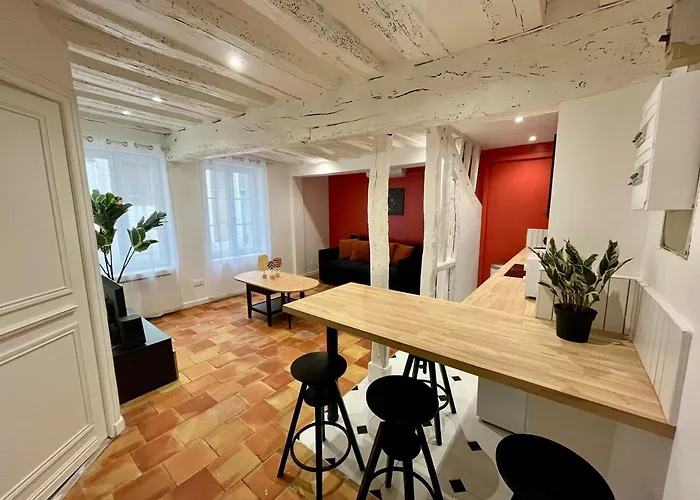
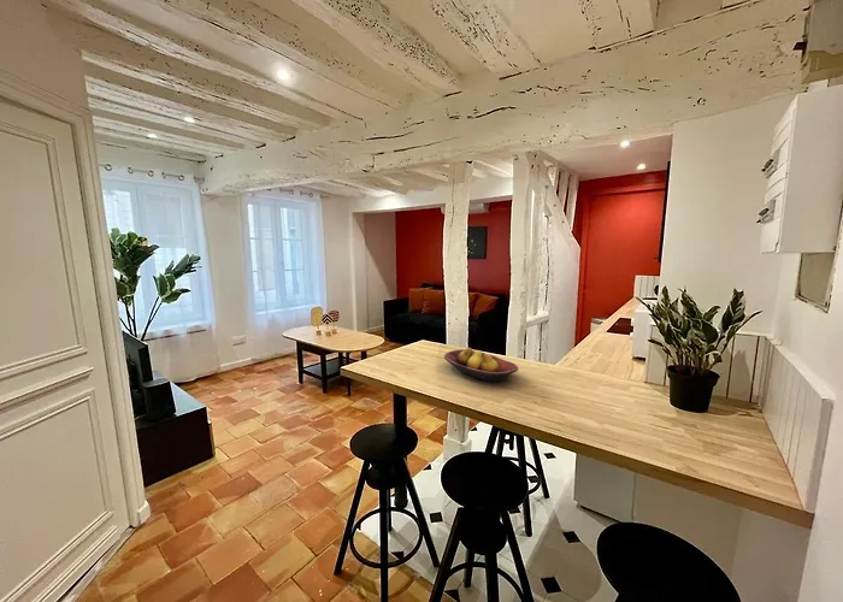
+ fruit bowl (478, 361)
